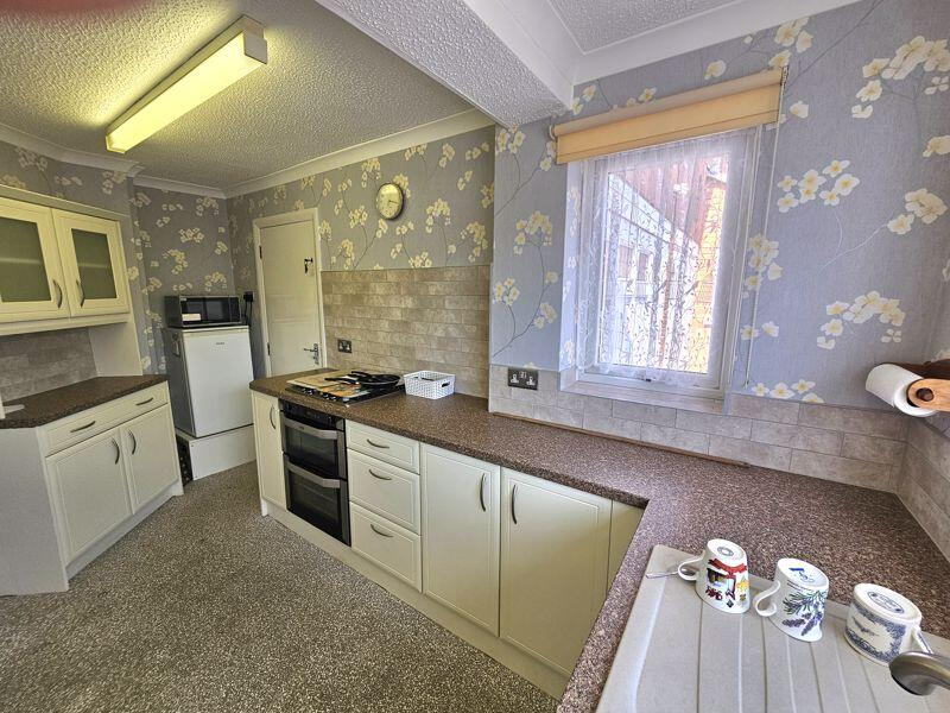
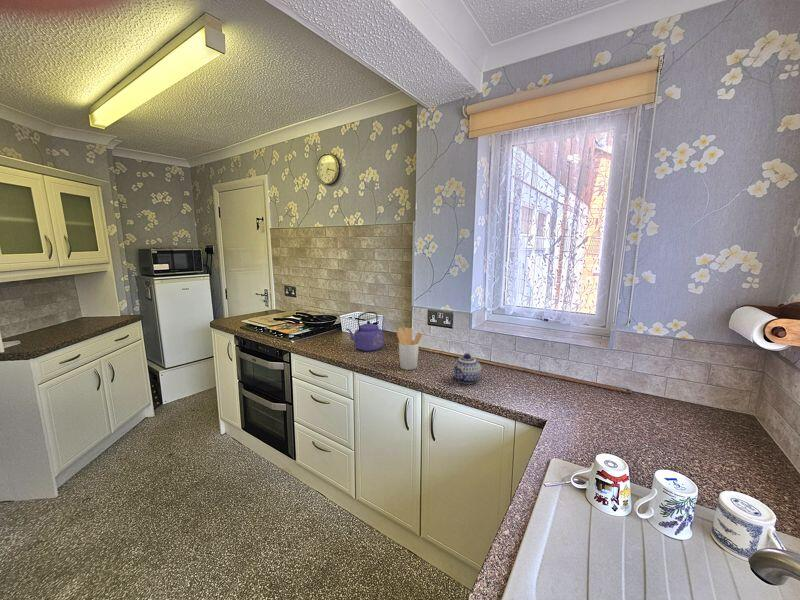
+ kettle (364, 330)
+ utensil holder (407, 347)
+ teapot (466, 367)
